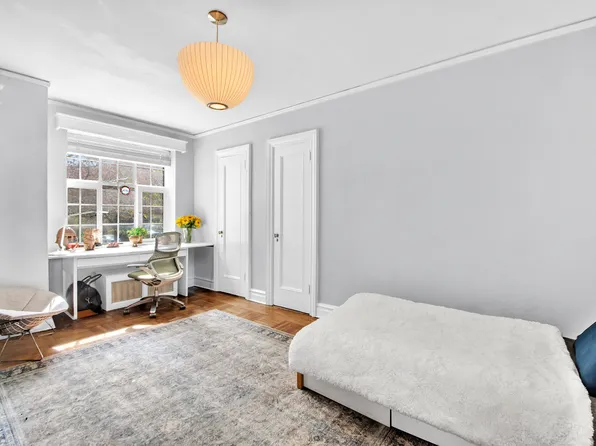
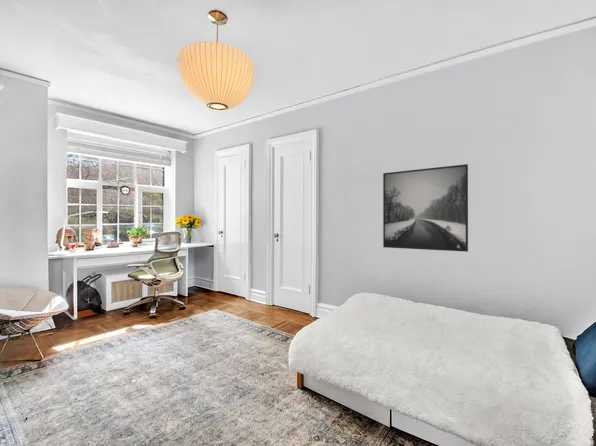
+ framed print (422, 209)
